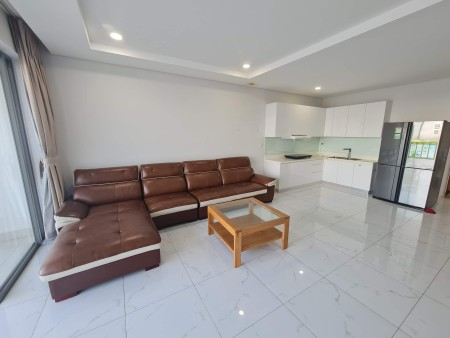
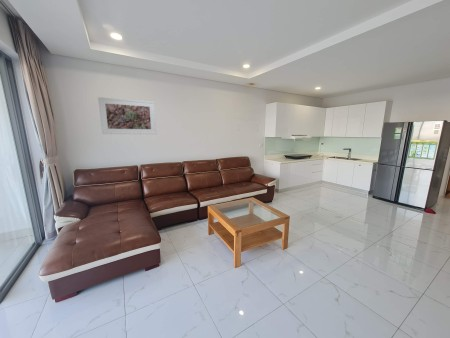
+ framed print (129, 117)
